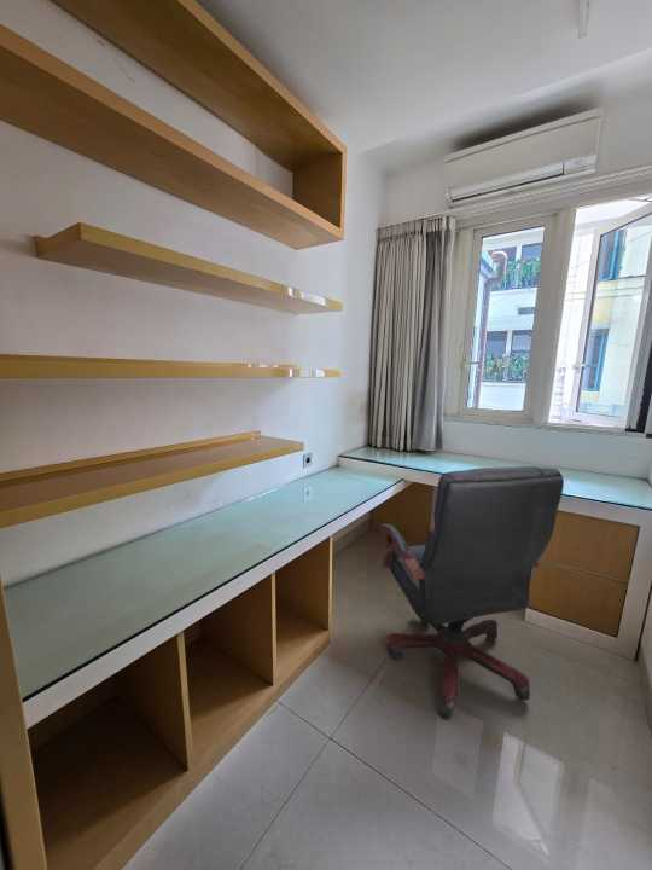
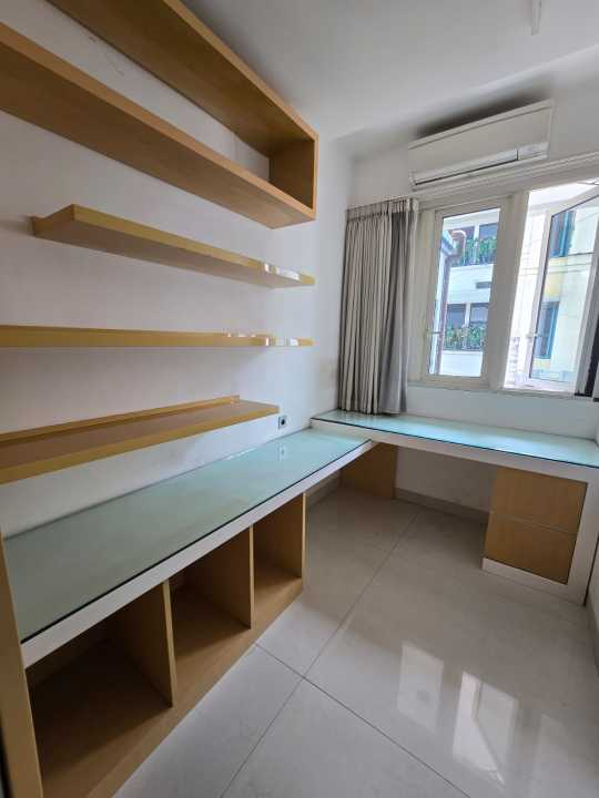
- office chair (454, 559)
